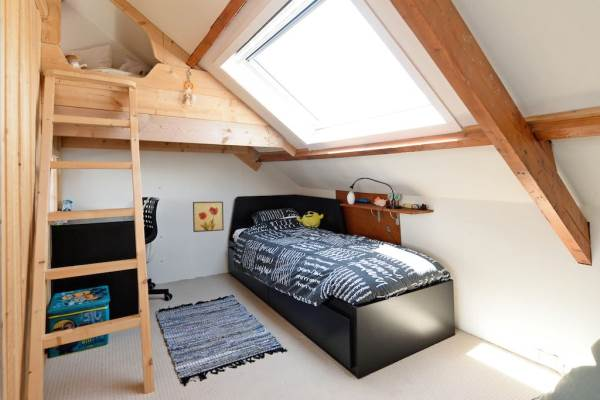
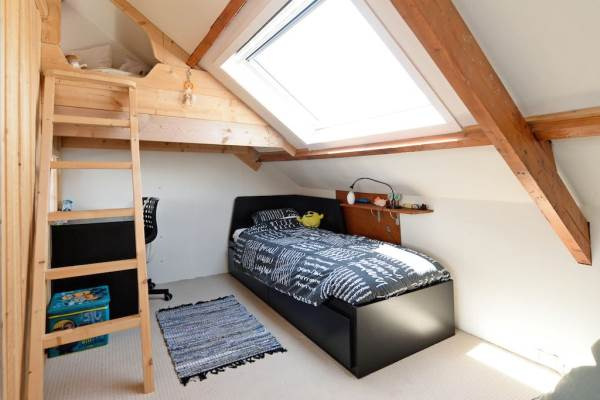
- wall art (208, 216)
